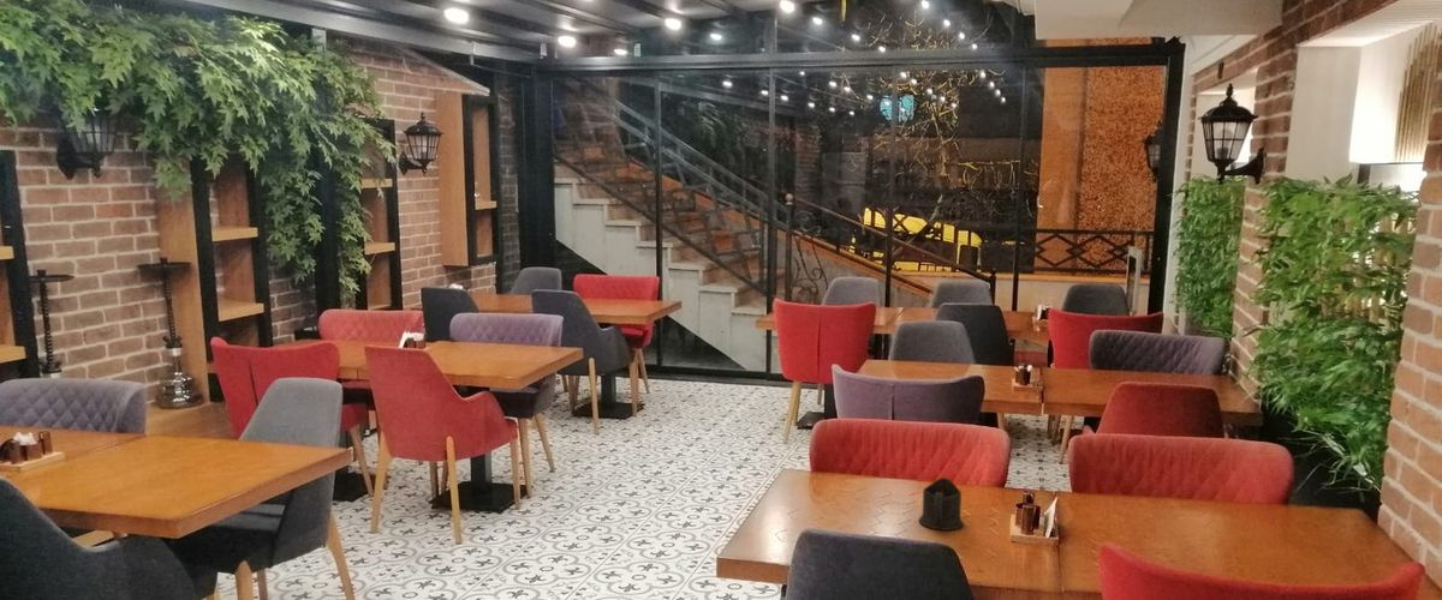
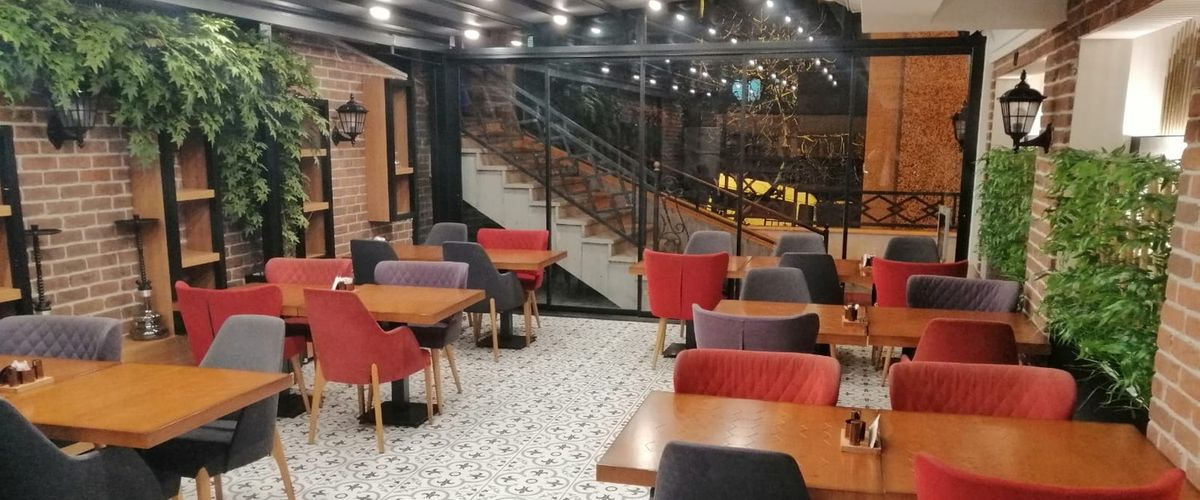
- cup (941, 504)
